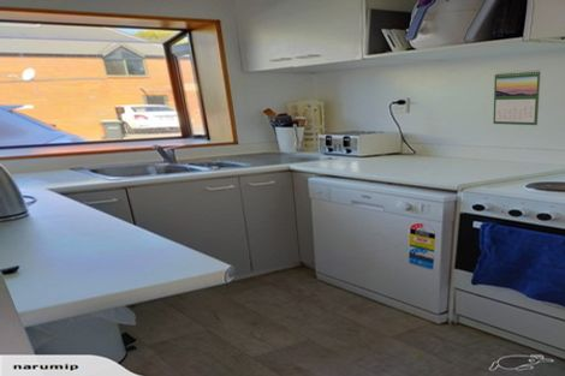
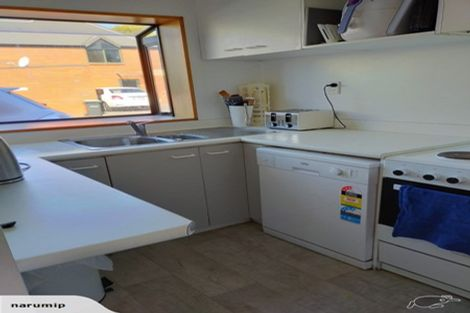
- calendar (515, 97)
